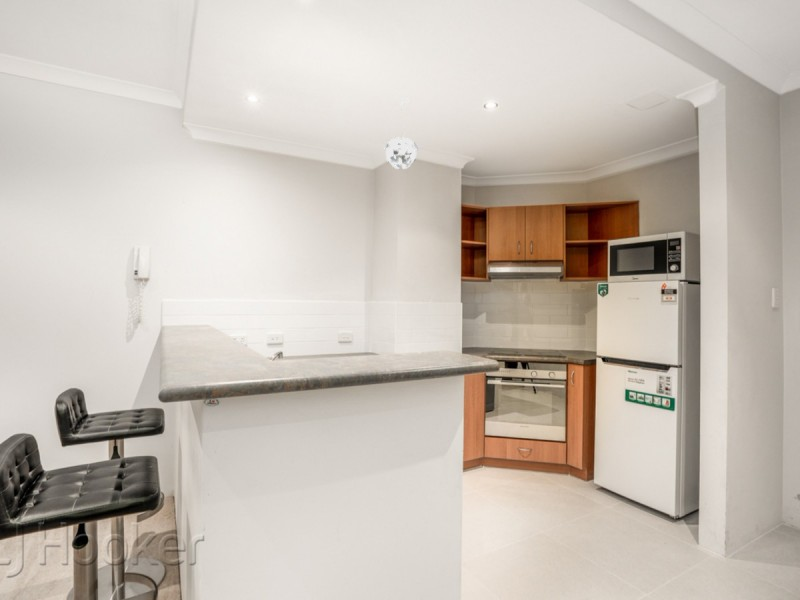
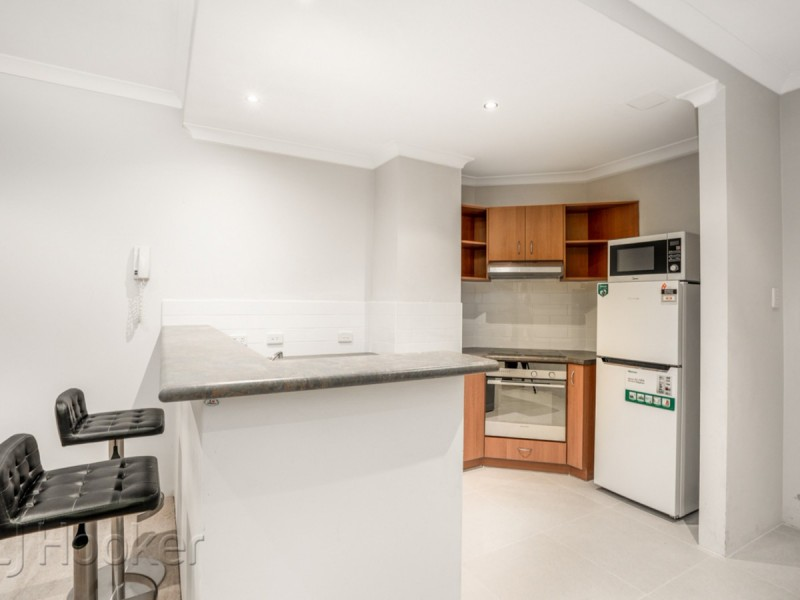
- pendant light (399, 137)
